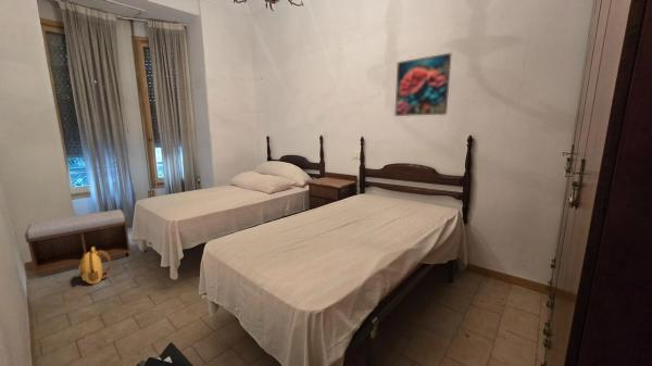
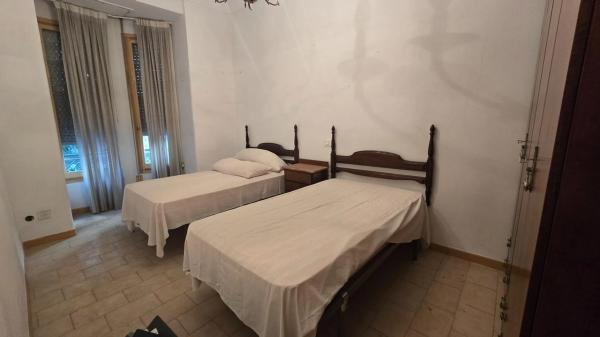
- backpack (95, 263)
- bench (83, 239)
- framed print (421, 87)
